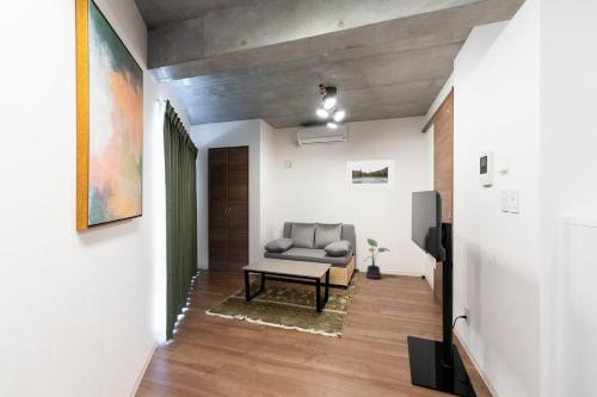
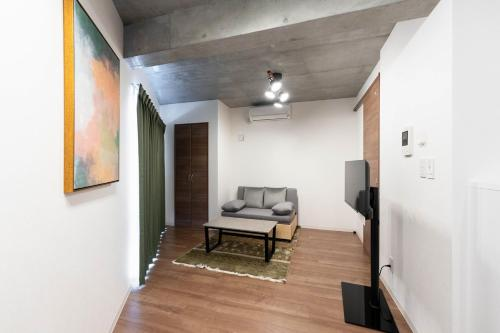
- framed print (369, 174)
- potted plant (375, 256)
